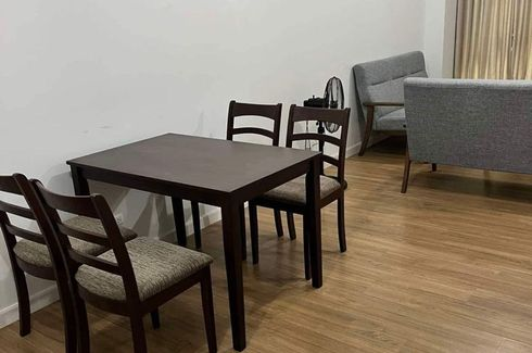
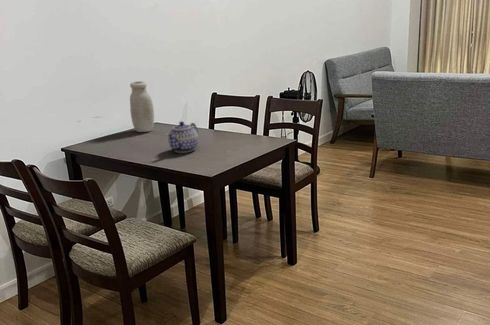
+ jar (141, 106)
+ teapot (182, 135)
